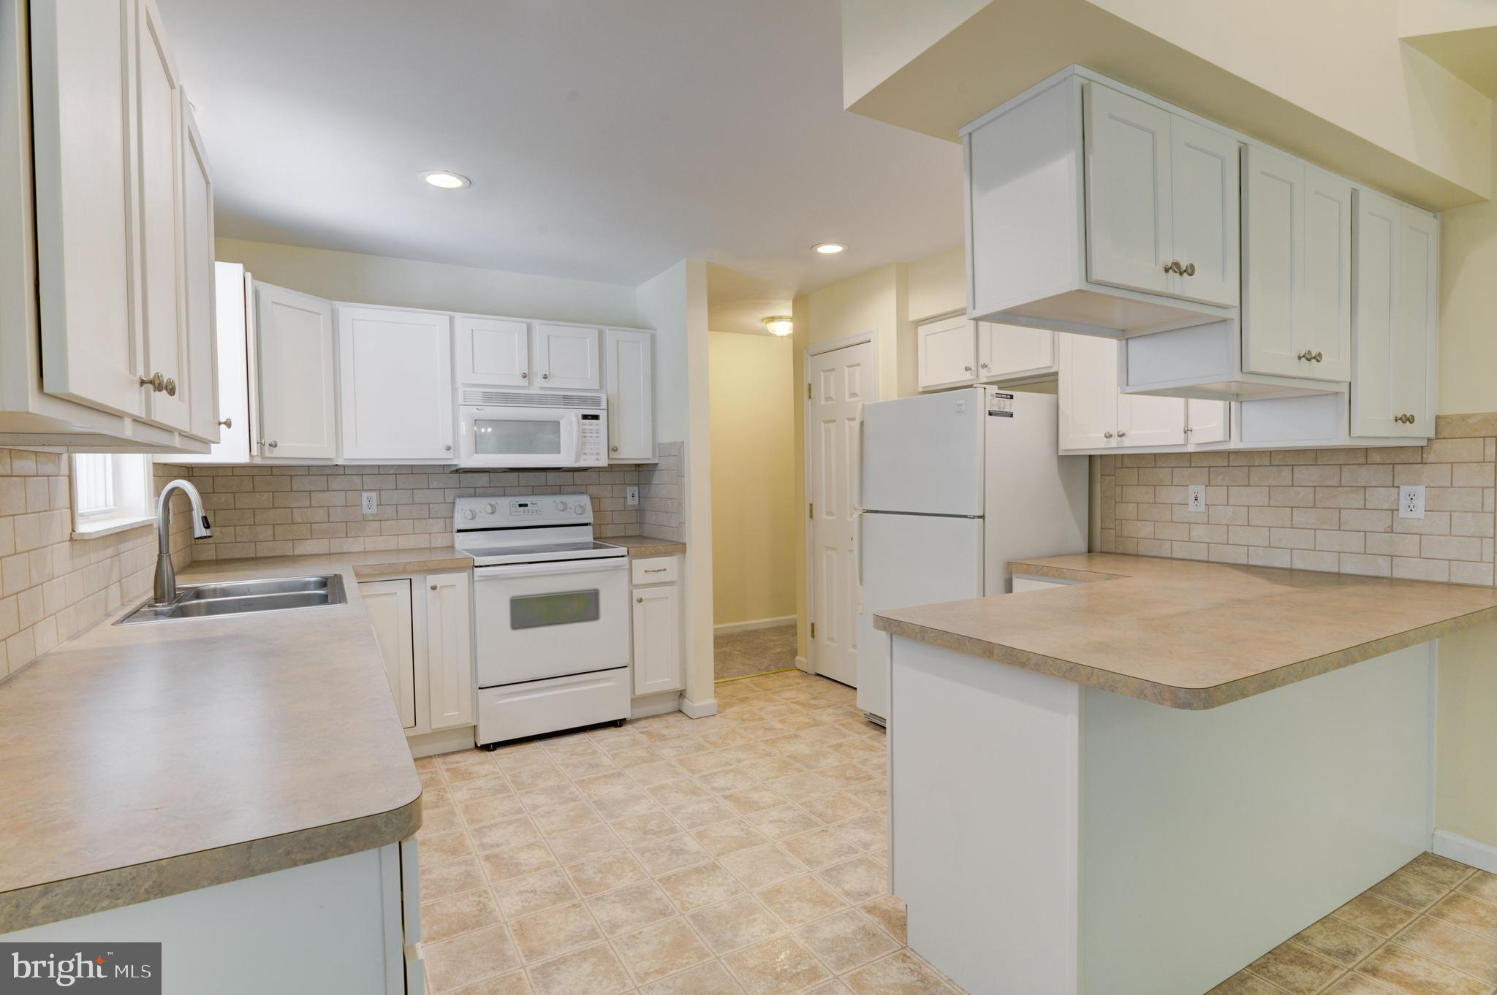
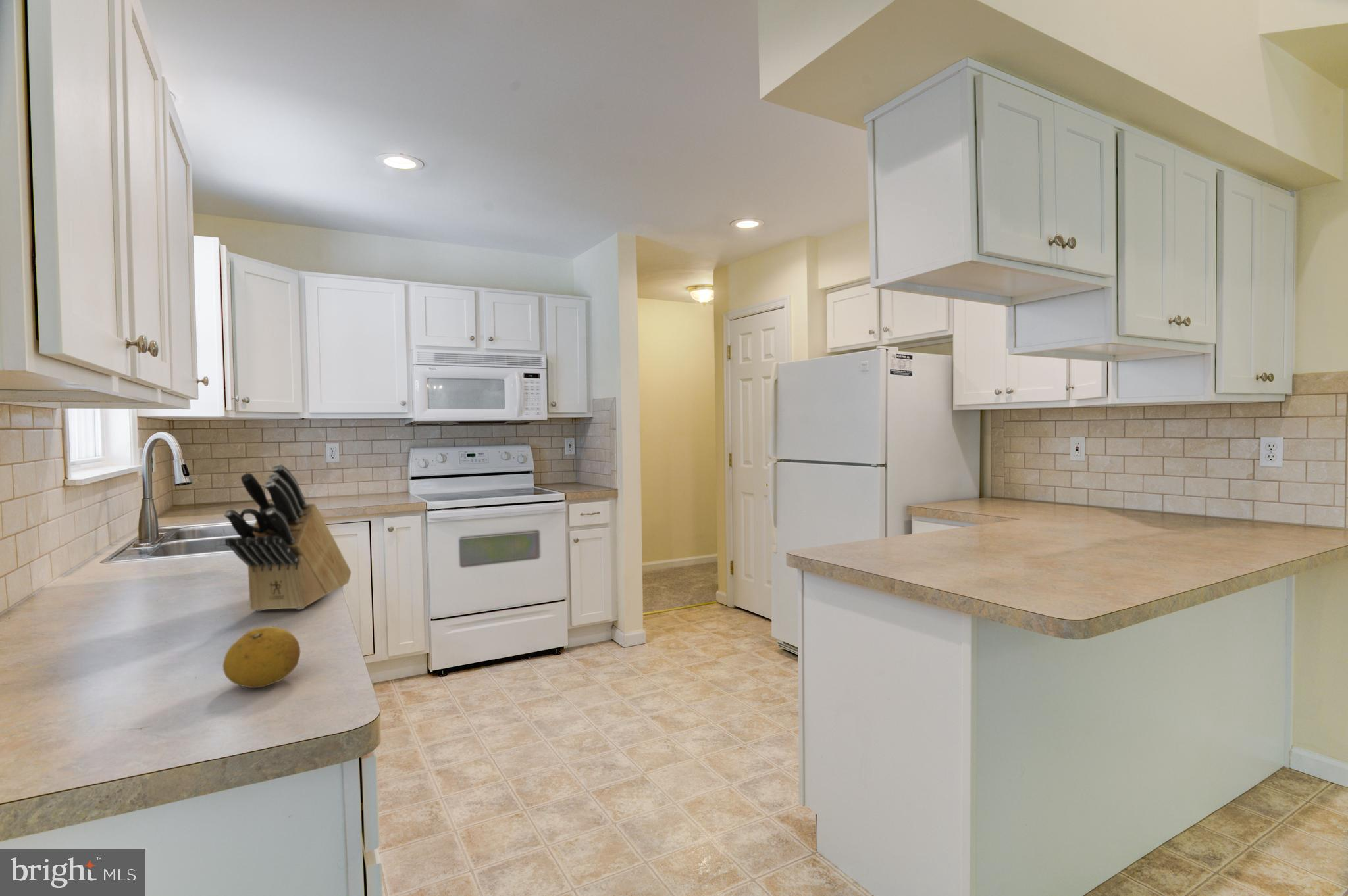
+ knife block (293, 532)
+ fruit (263, 656)
